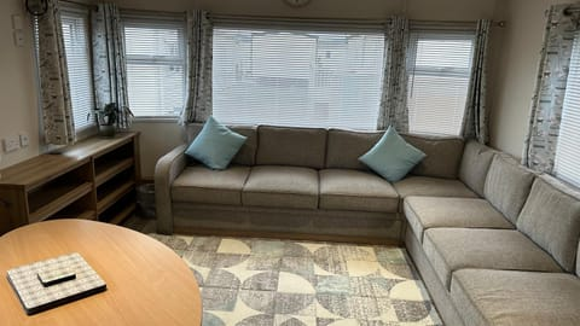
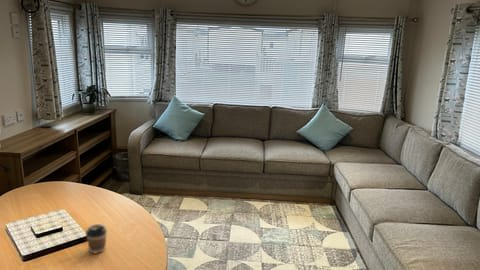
+ coffee cup (96, 237)
